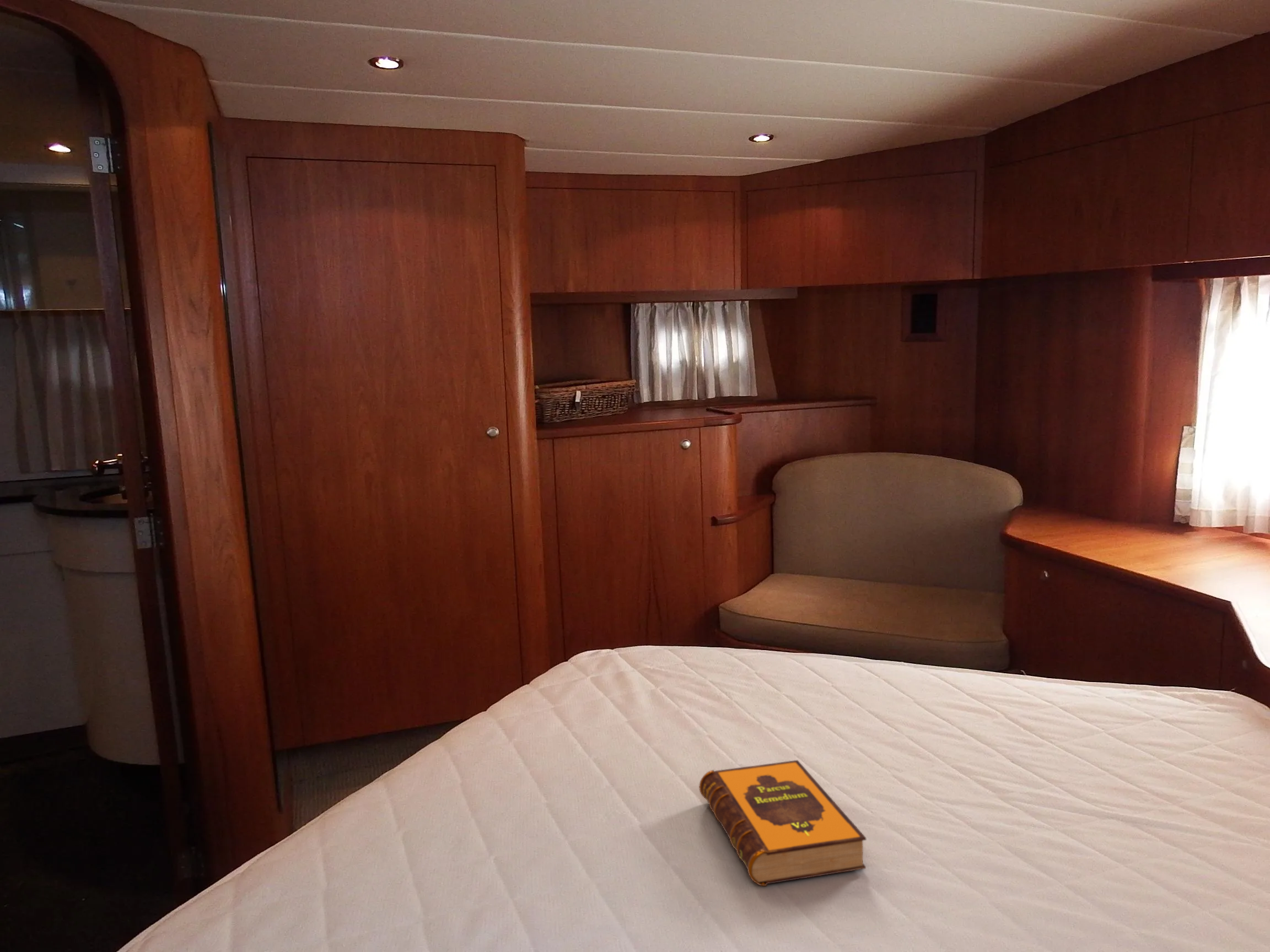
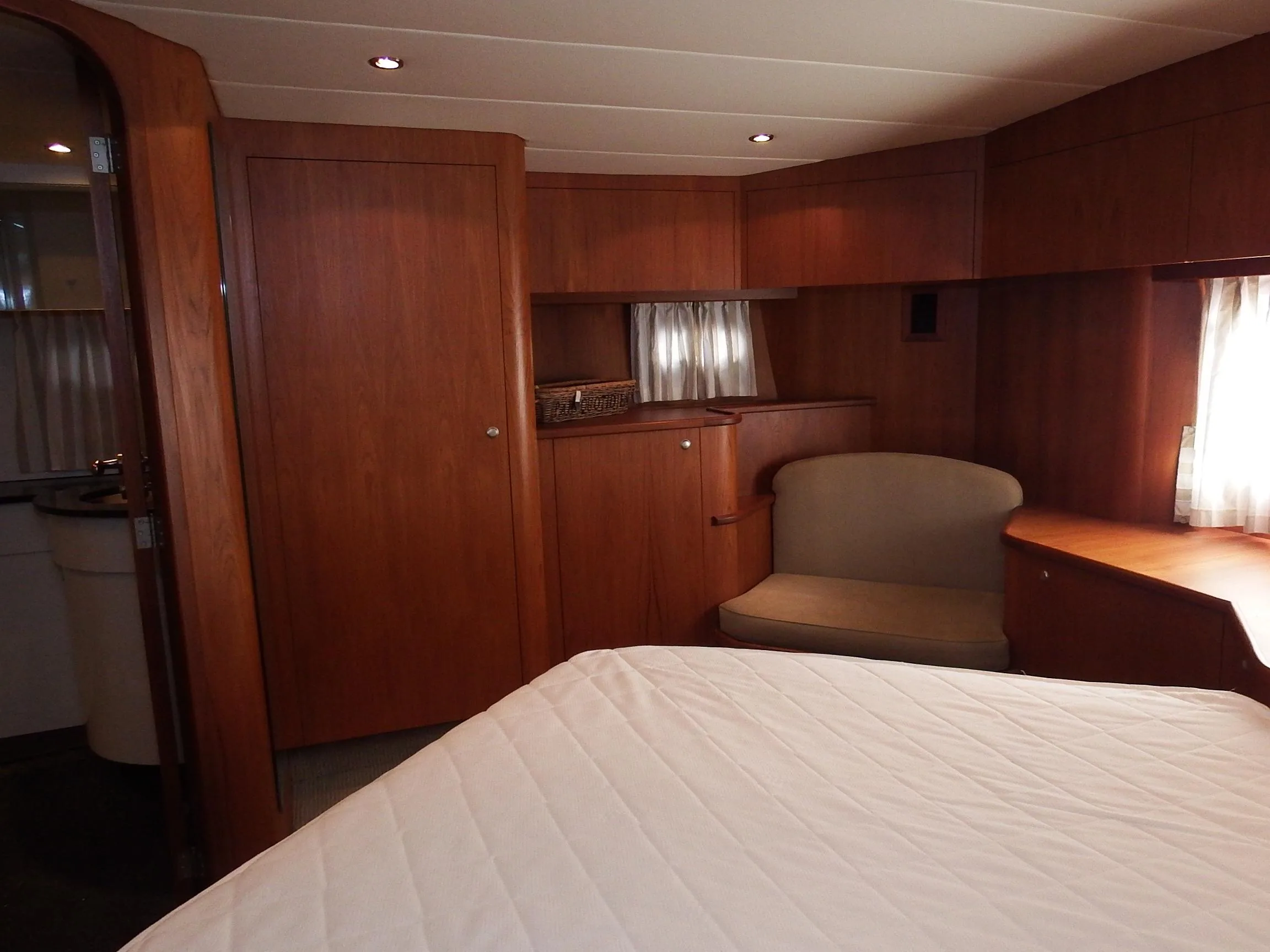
- hardback book (776, 817)
